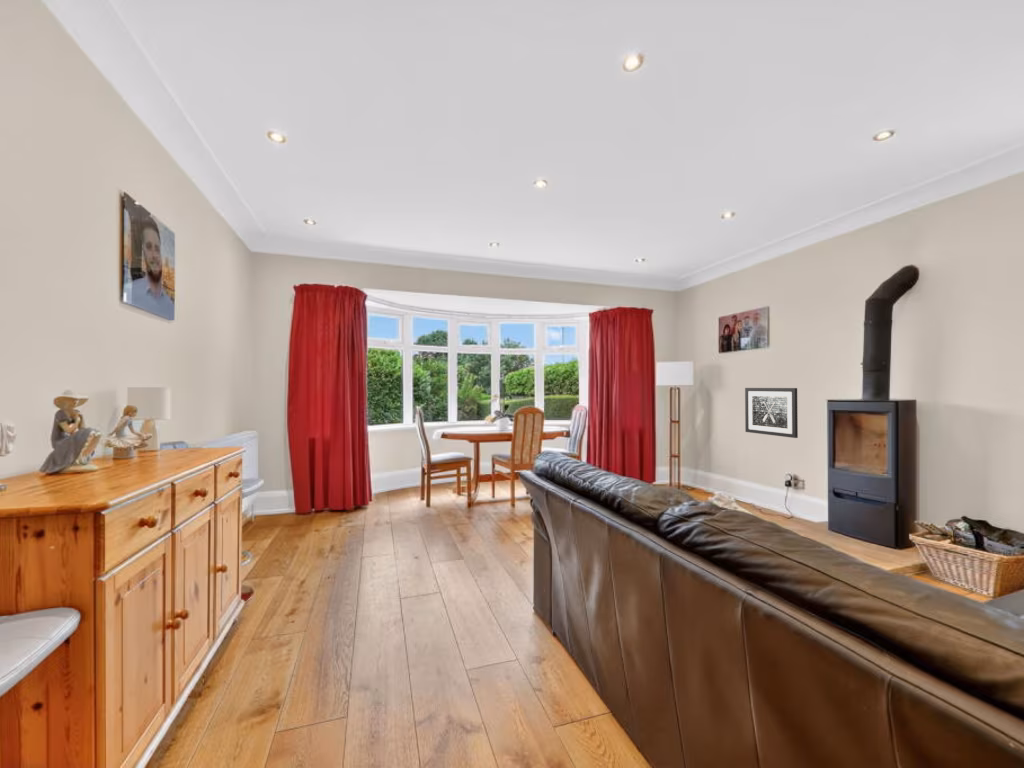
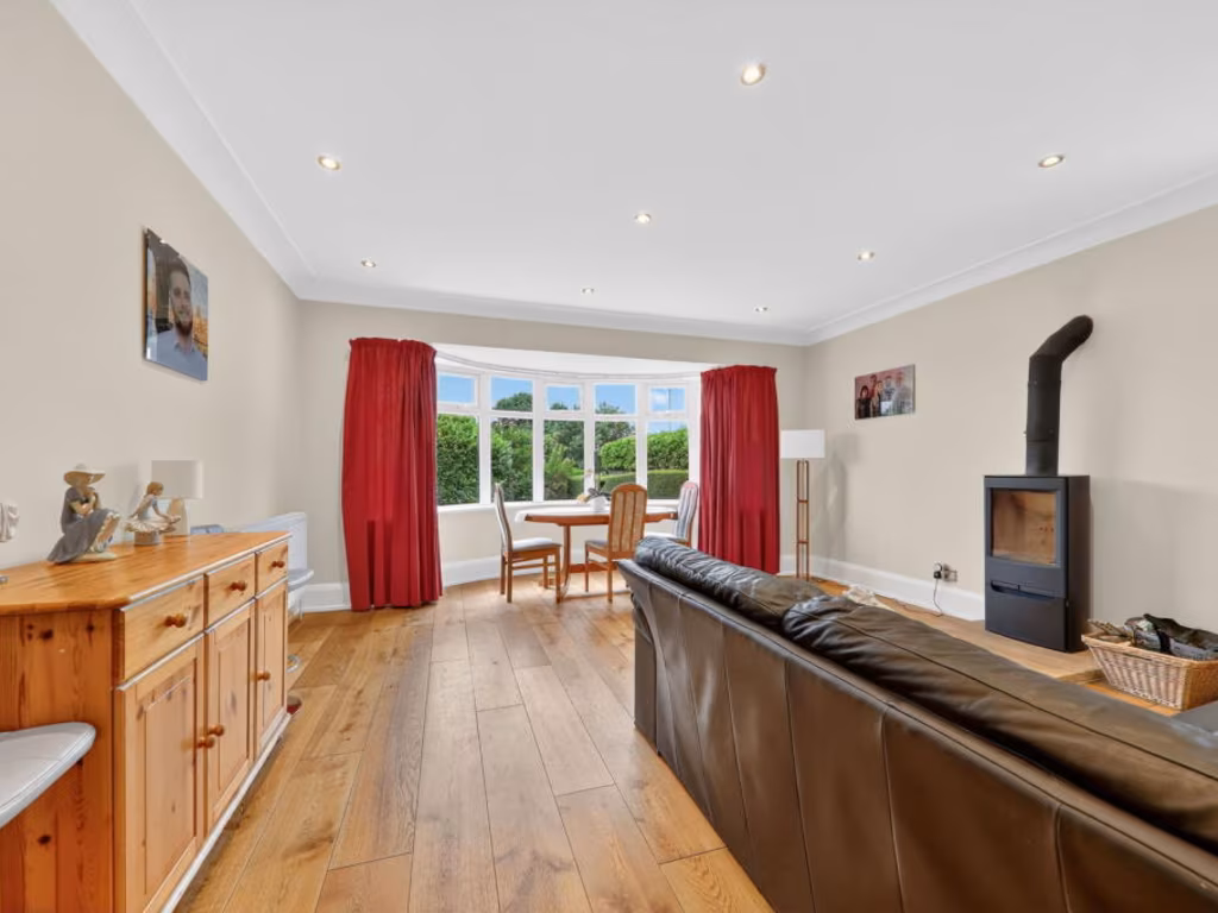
- wall art (769, 411)
